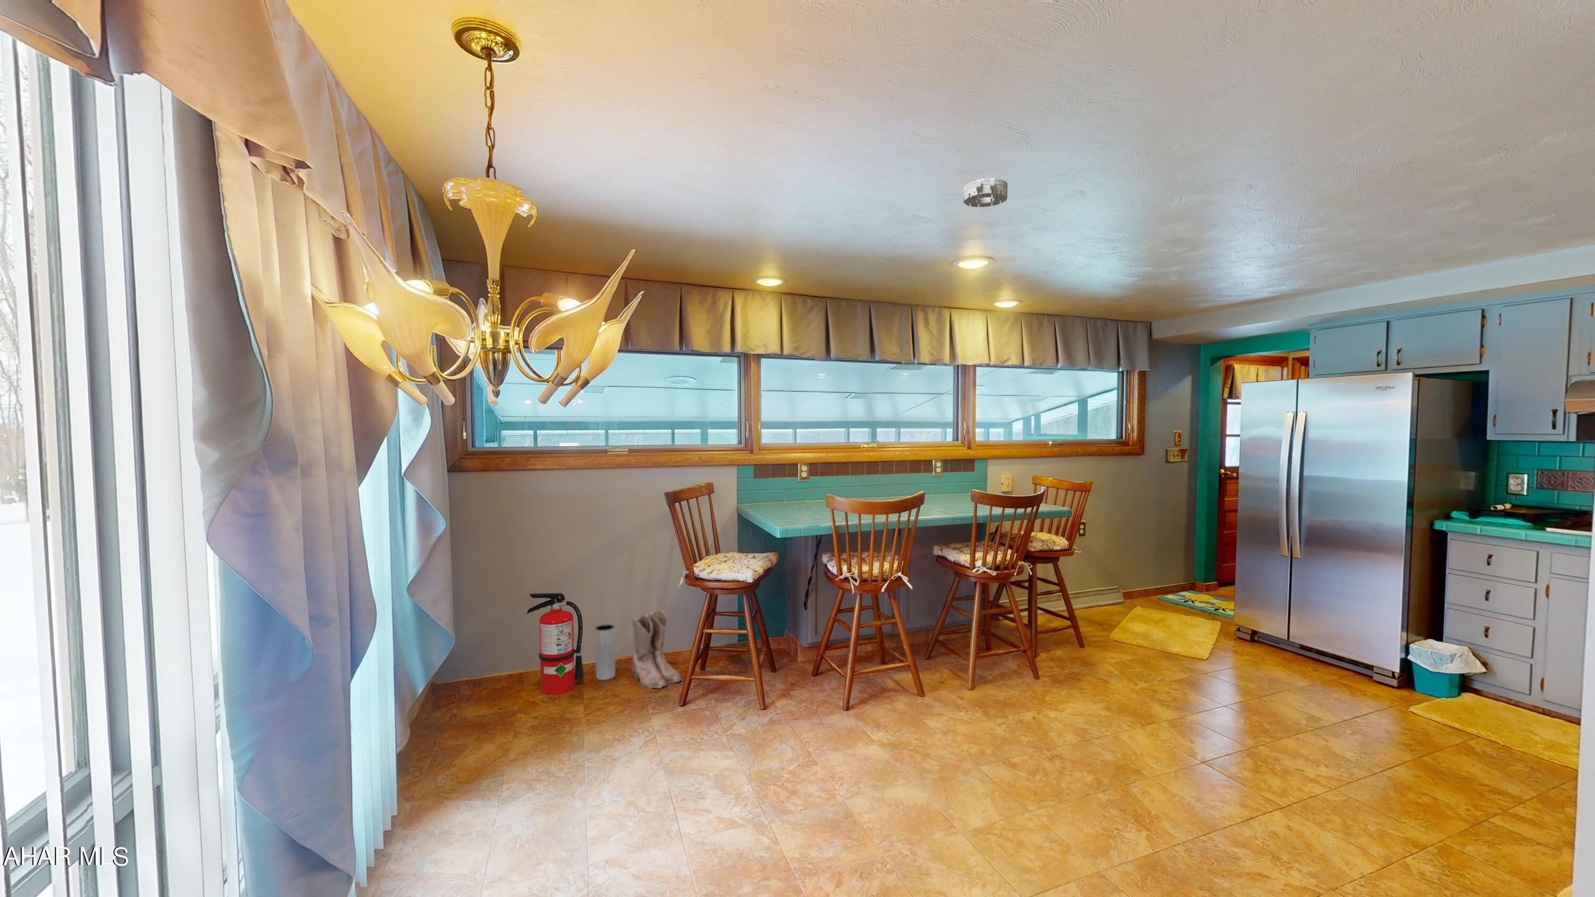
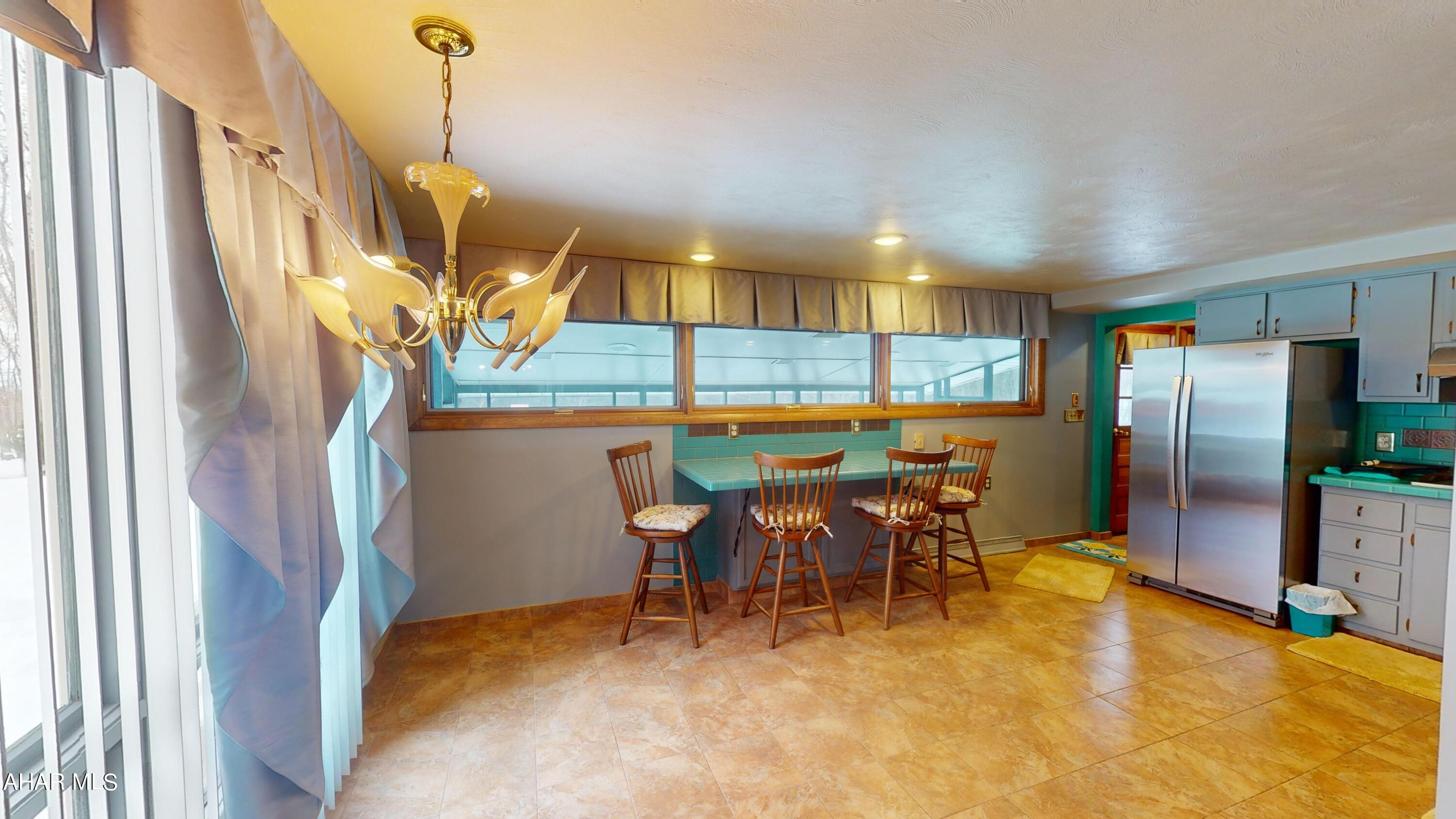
- vase (605, 652)
- fire extinguisher (555, 642)
- smoke detector (985, 192)
- boots (656, 646)
